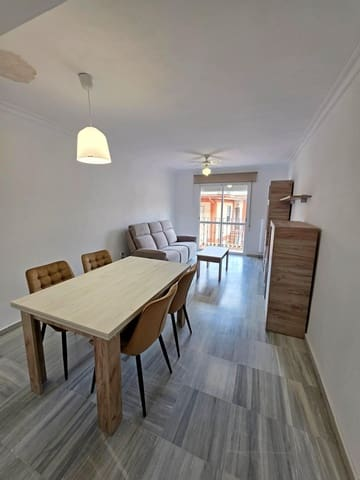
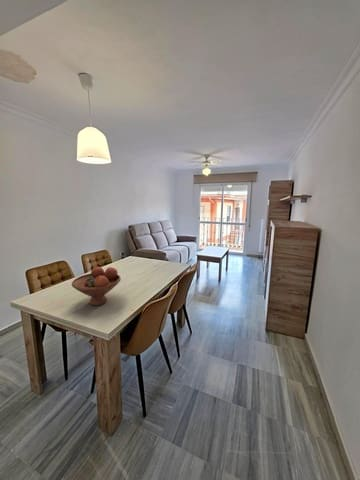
+ fruit bowl (97, 286)
